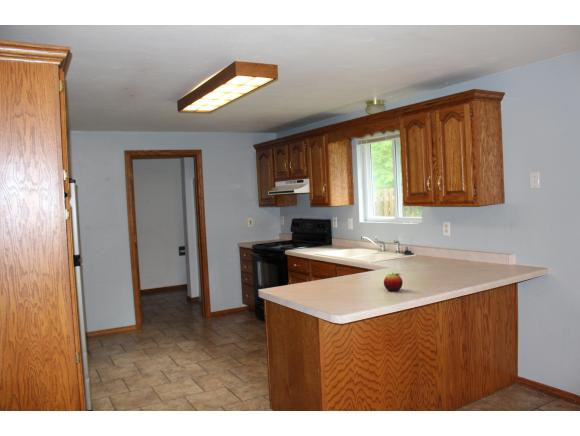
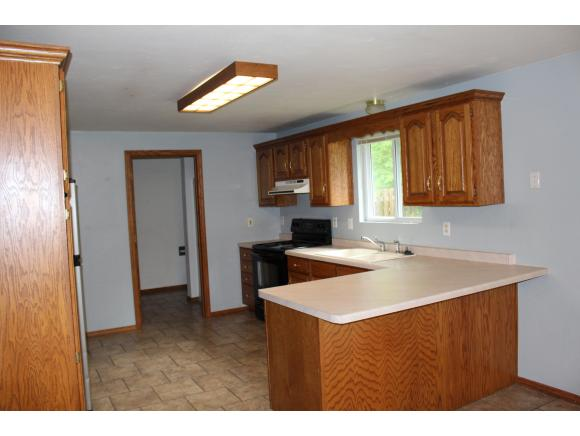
- fruit (393, 281)
